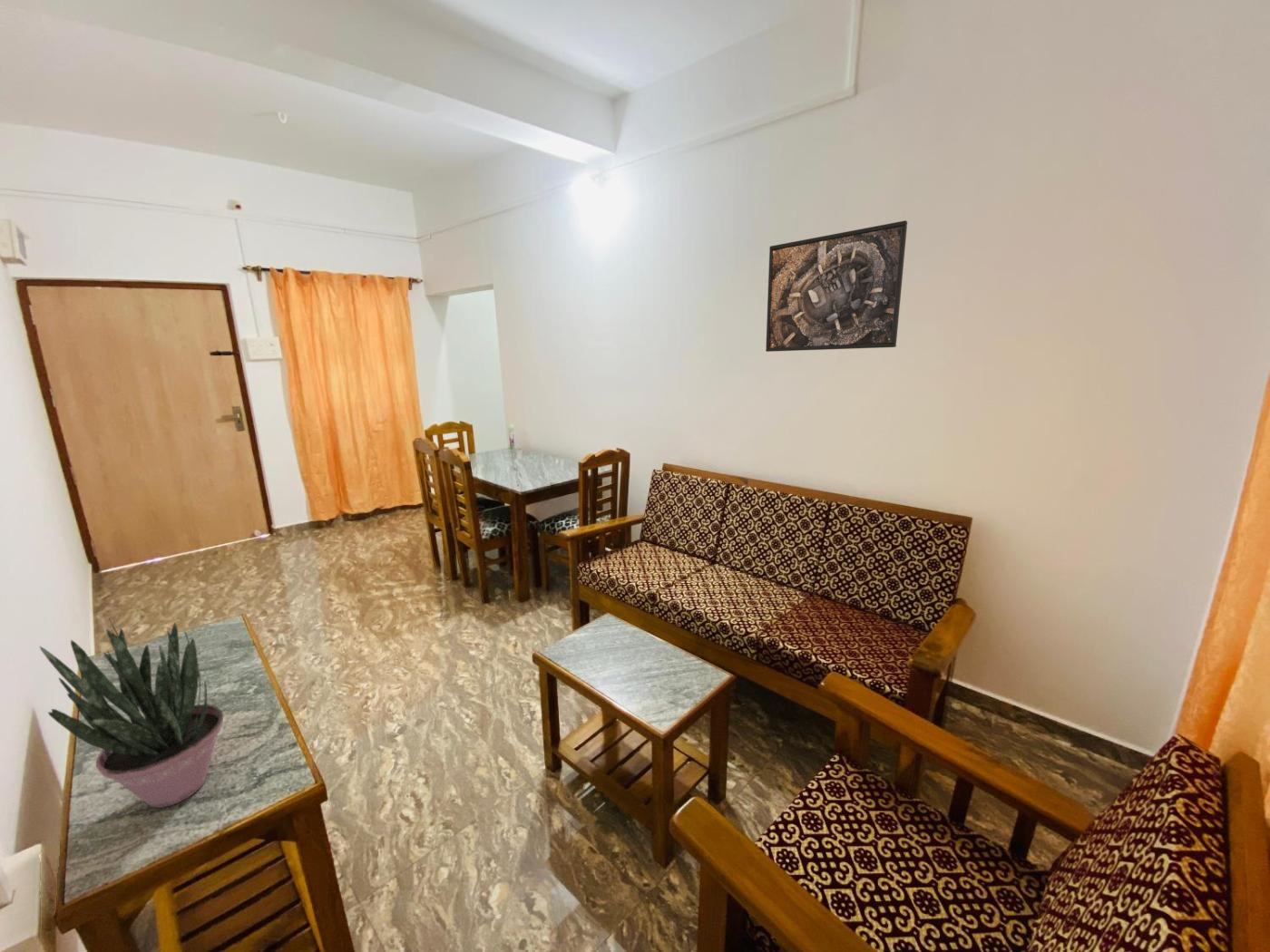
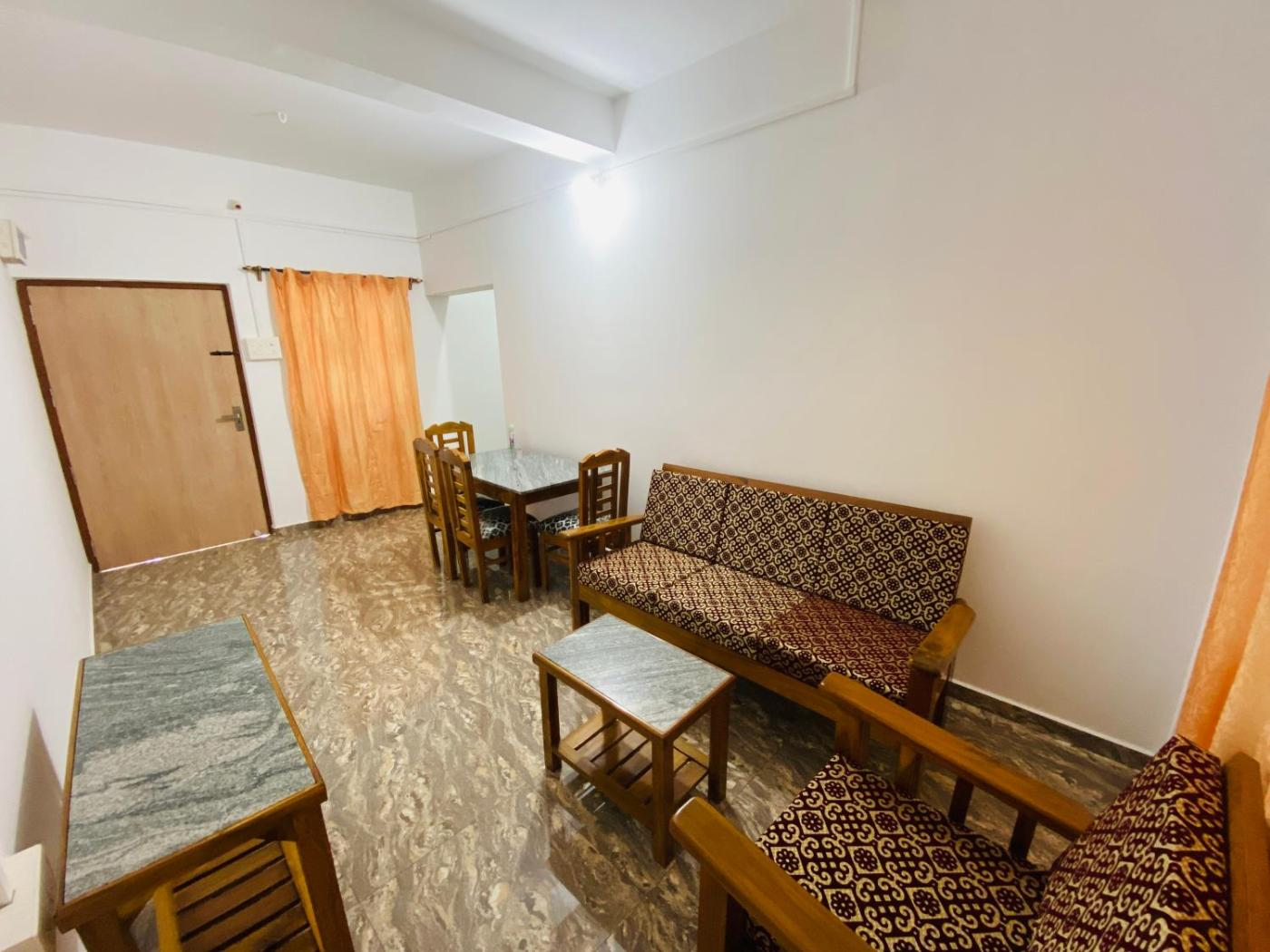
- potted plant (142, 716)
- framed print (828, 293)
